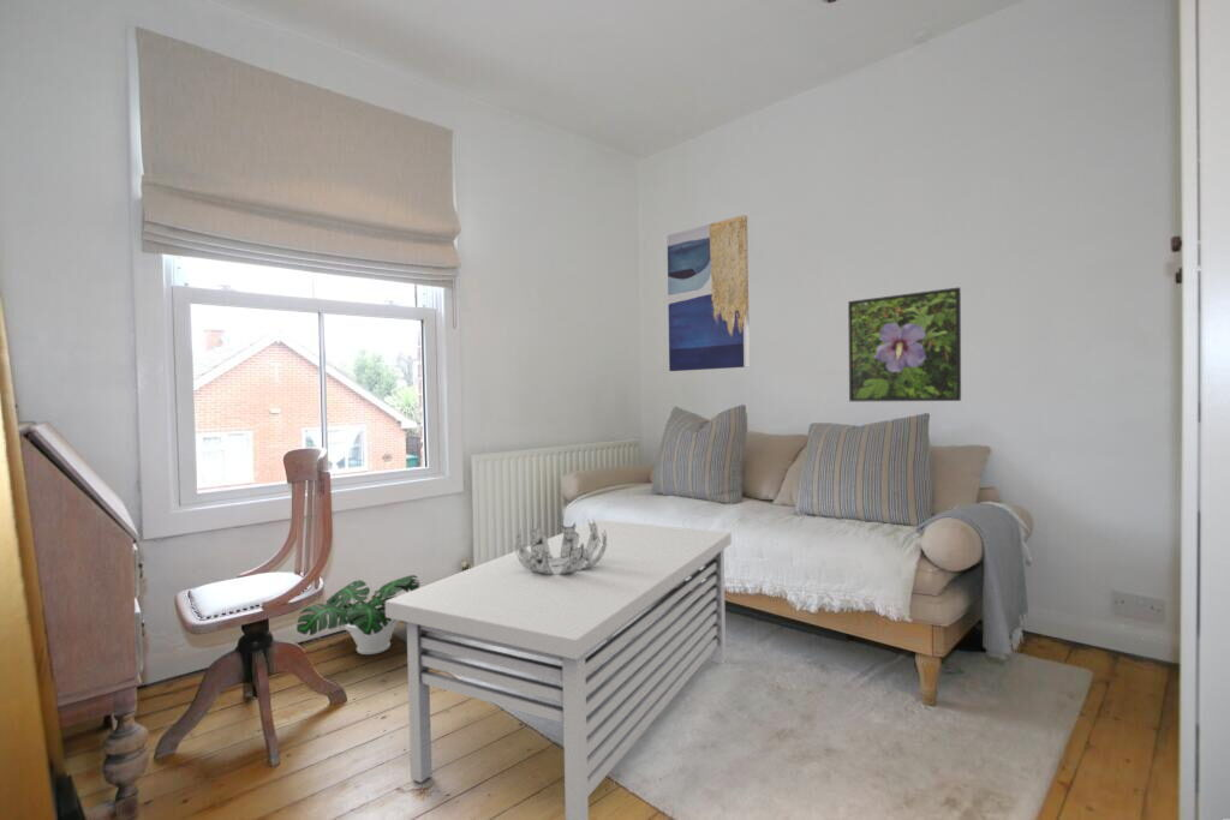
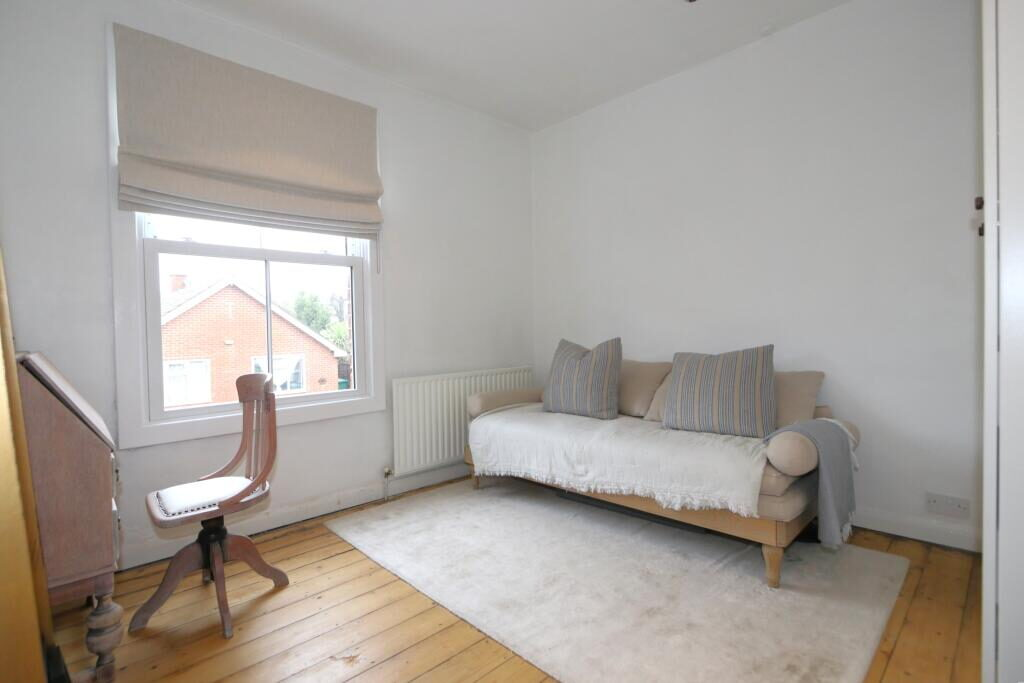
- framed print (901, 348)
- wall art (705, 298)
- decorative bowl (562, 544)
- coffee table (591, 635)
- potted plant (369, 623)
